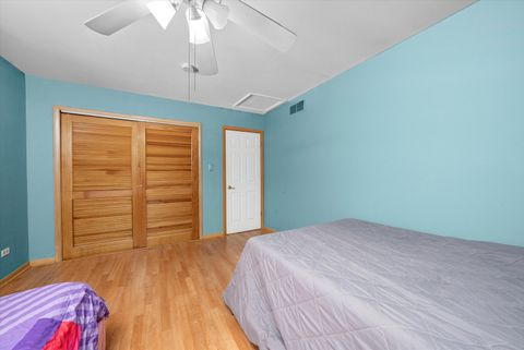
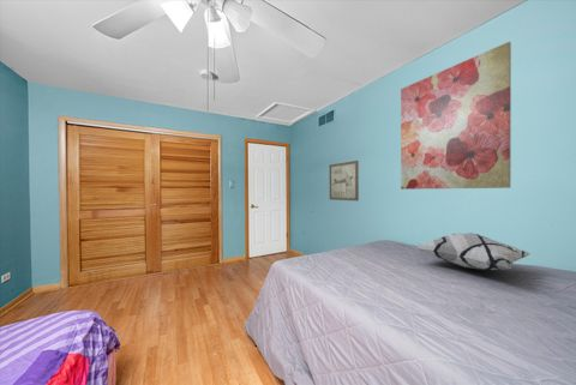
+ decorative pillow (469, 251)
+ wall art (445, 128)
+ wall art (342, 181)
